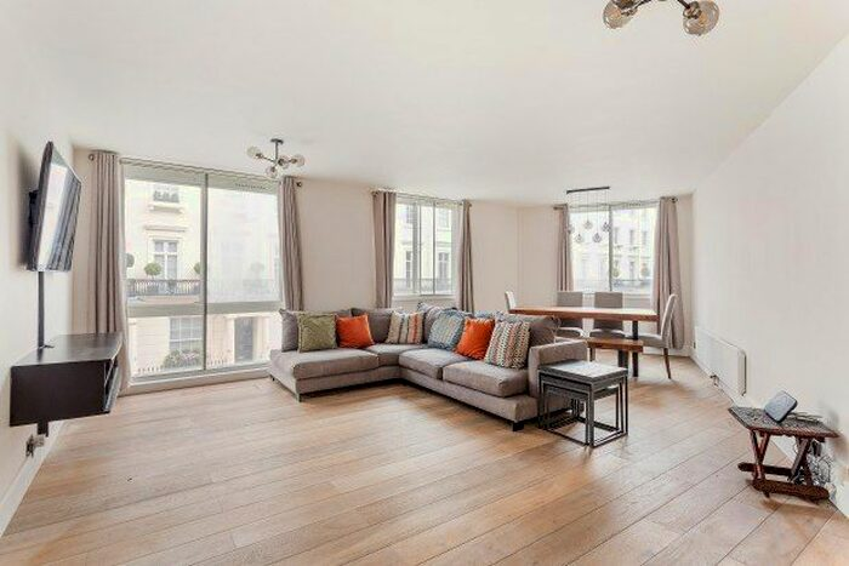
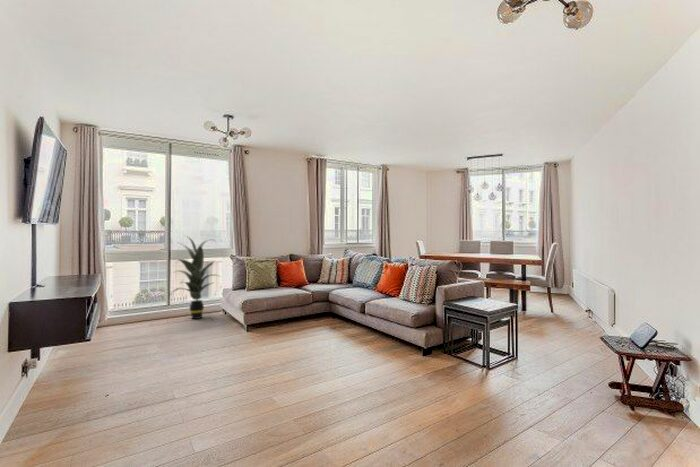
+ indoor plant (193, 276)
